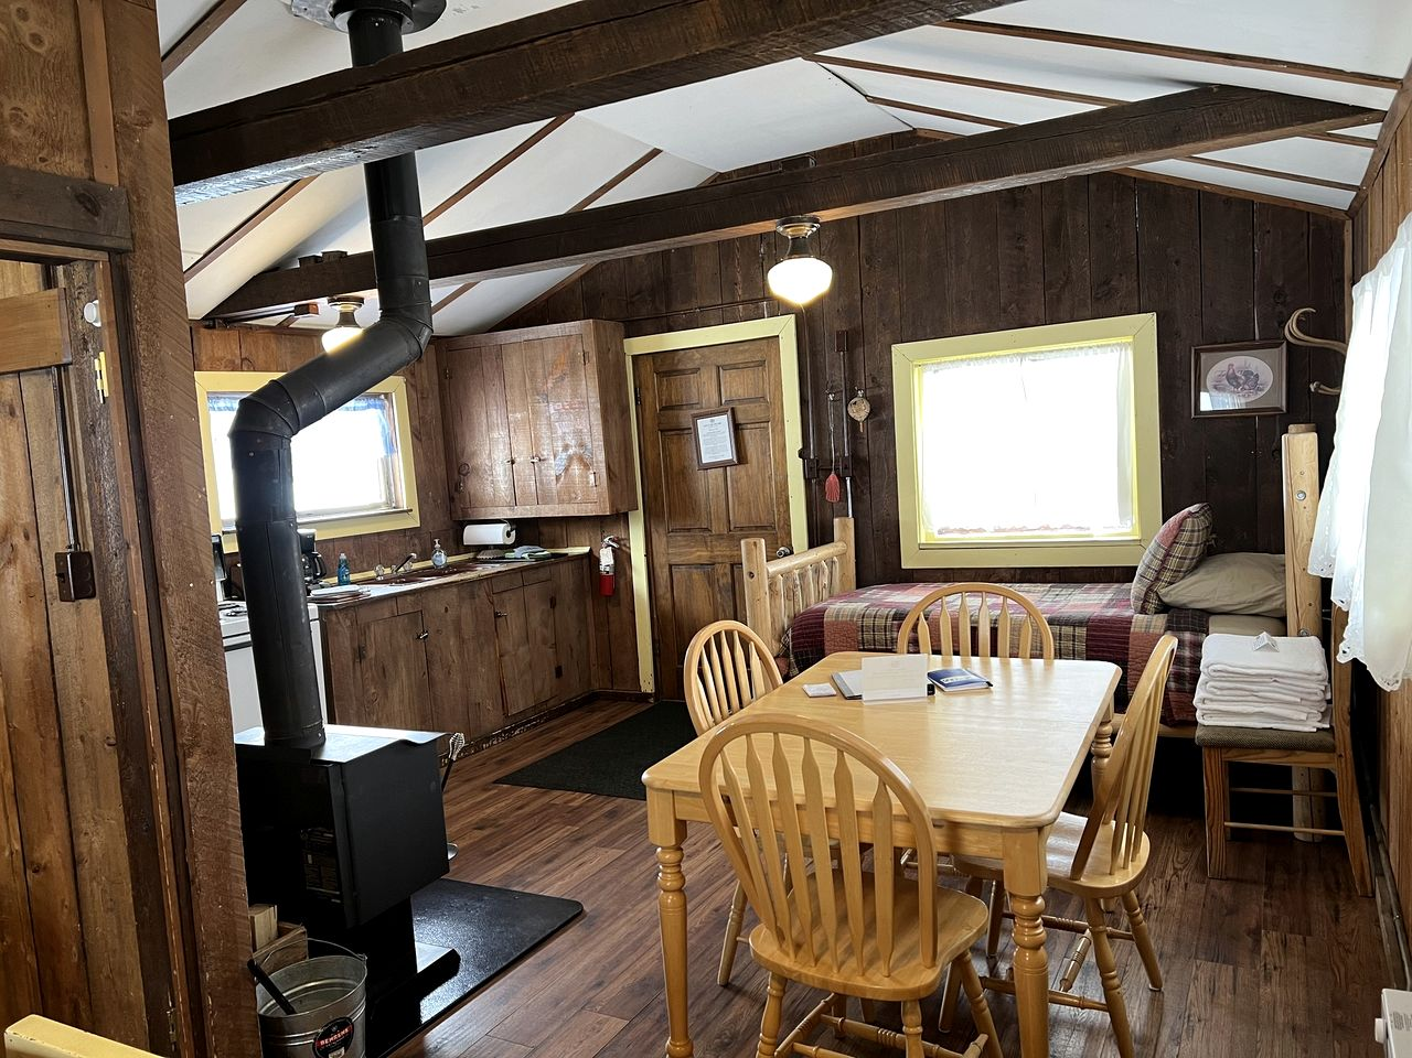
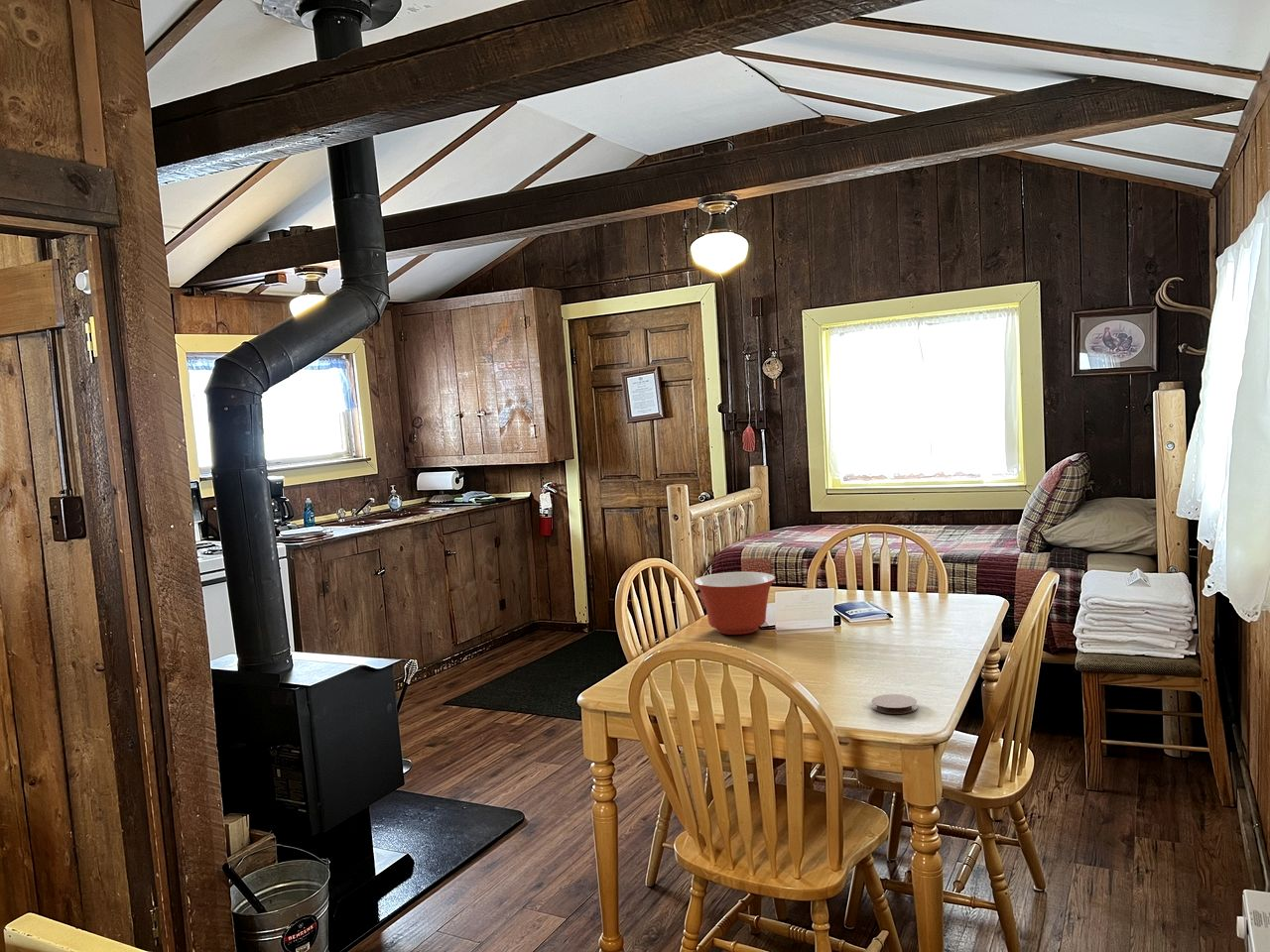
+ coaster (894, 703)
+ mixing bowl (735, 604)
